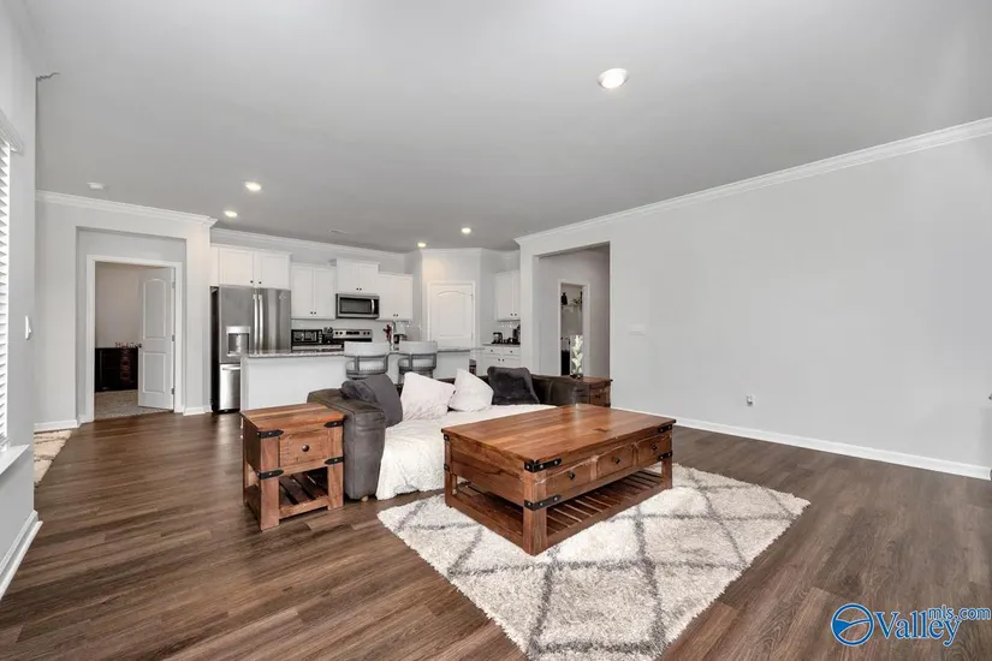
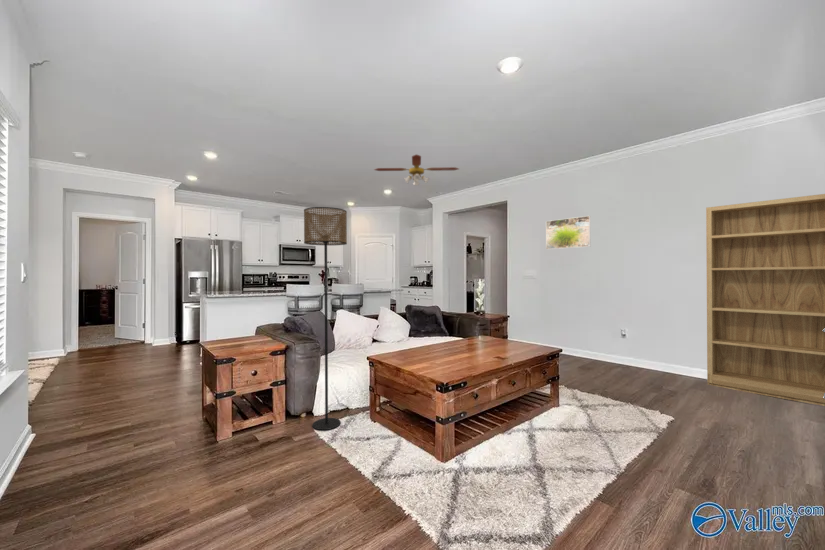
+ ceiling fan (416, 171)
+ floor lamp (326, 317)
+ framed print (567, 233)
+ bookshelf (766, 297)
